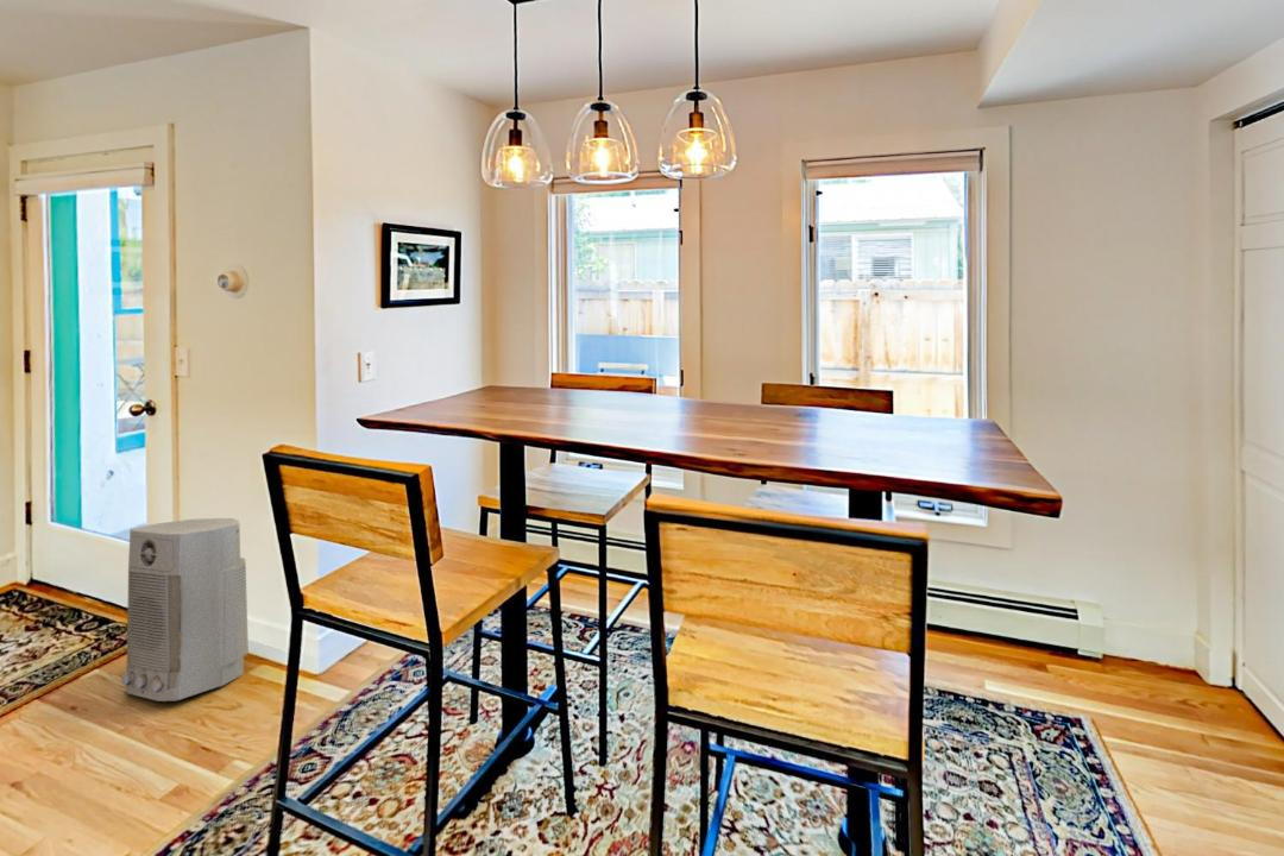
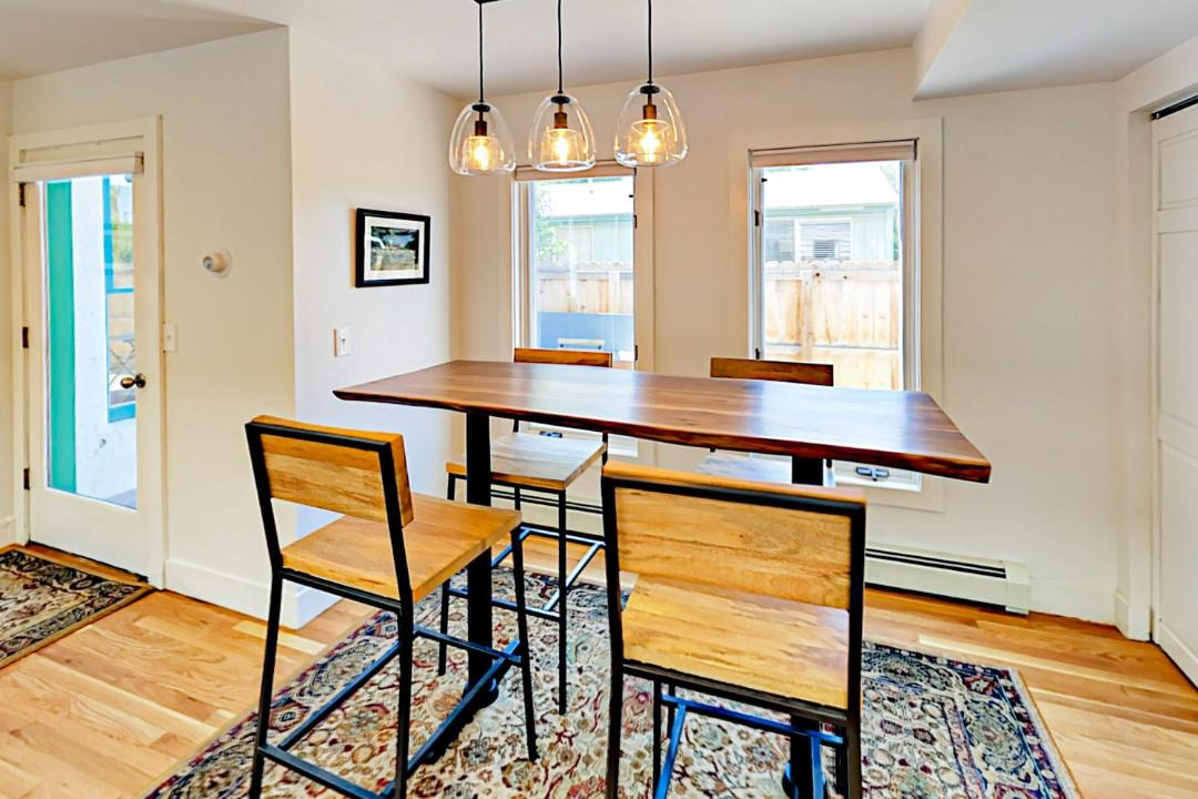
- air purifier (191, 602)
